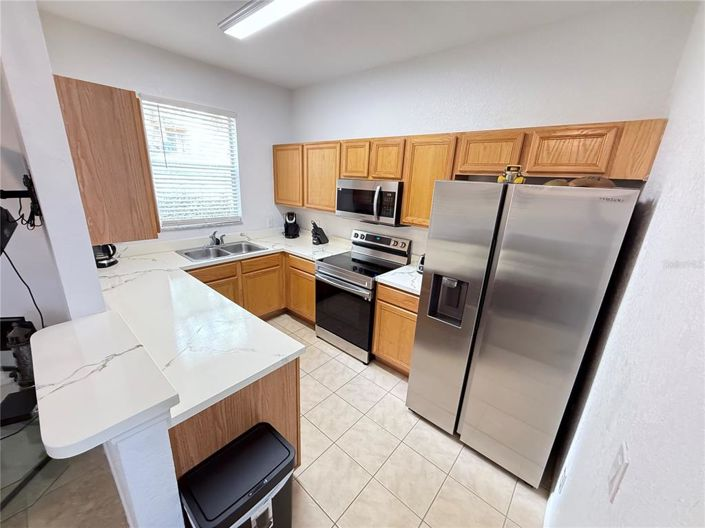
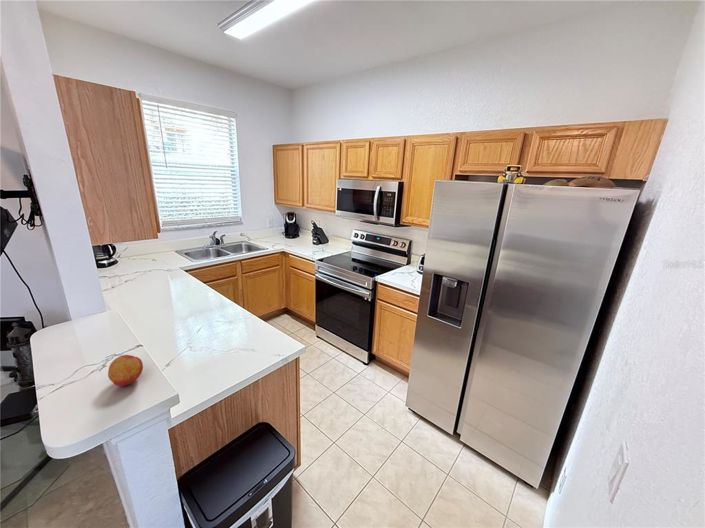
+ fruit (126, 369)
